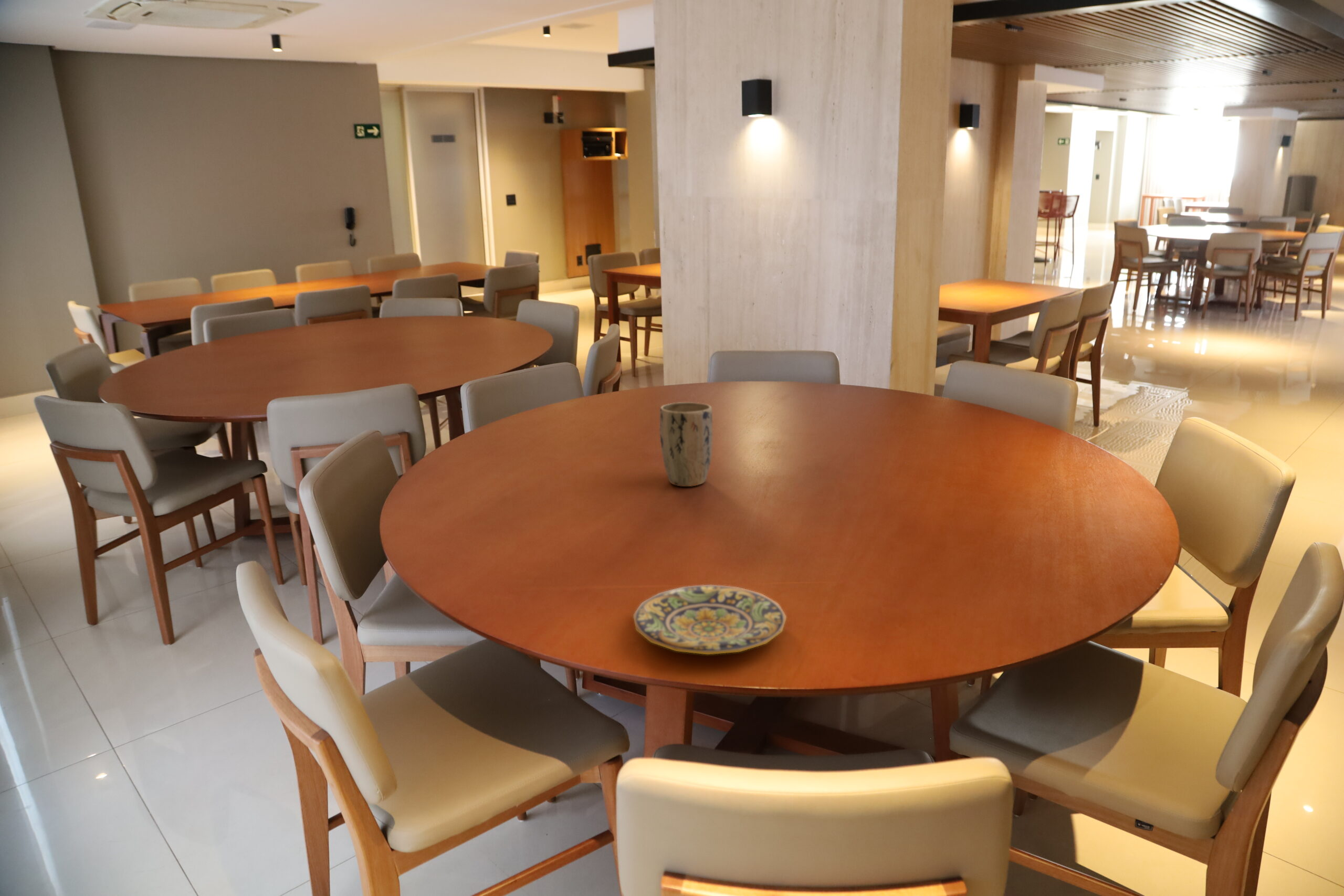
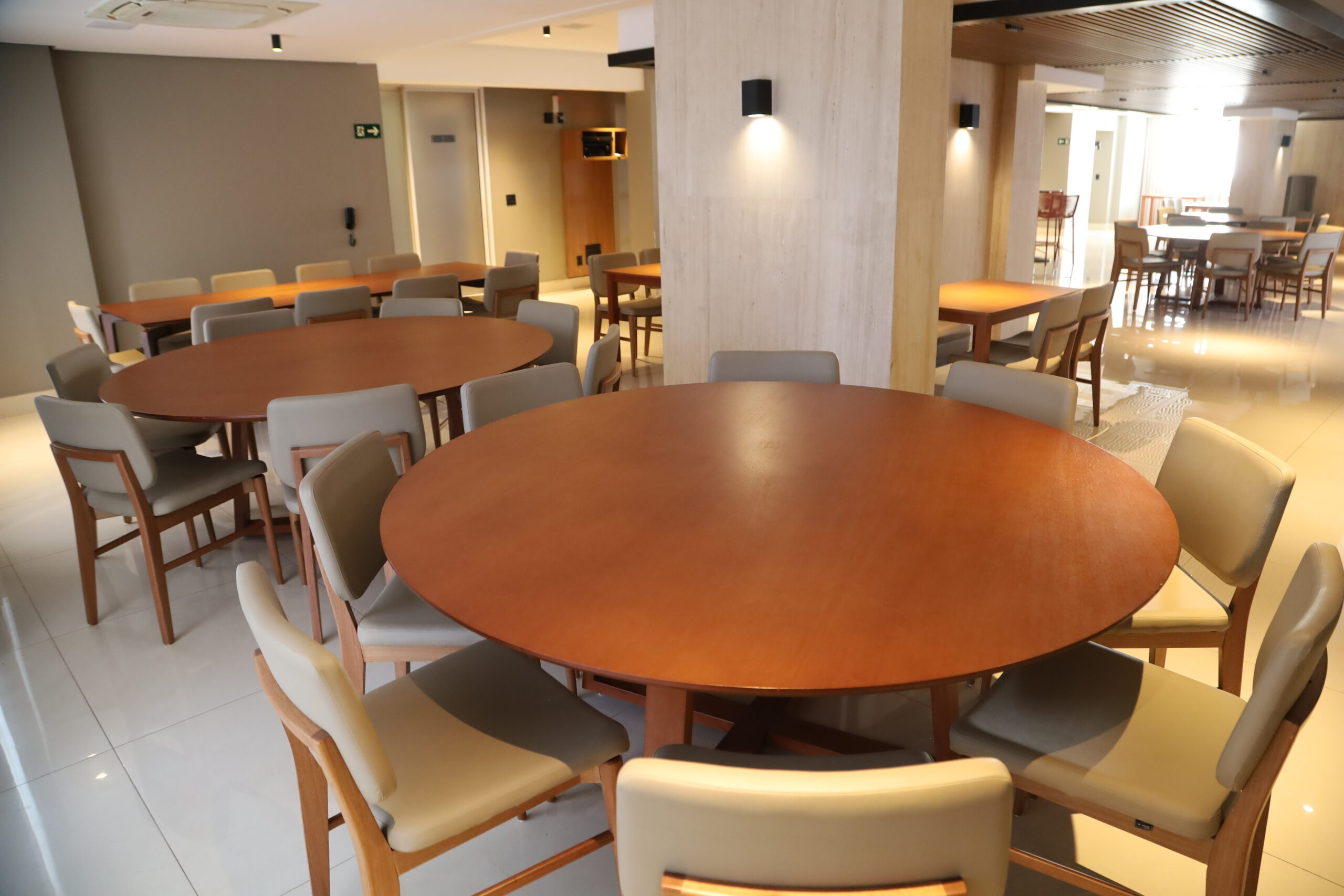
- plate (709, 623)
- plant pot (686, 445)
